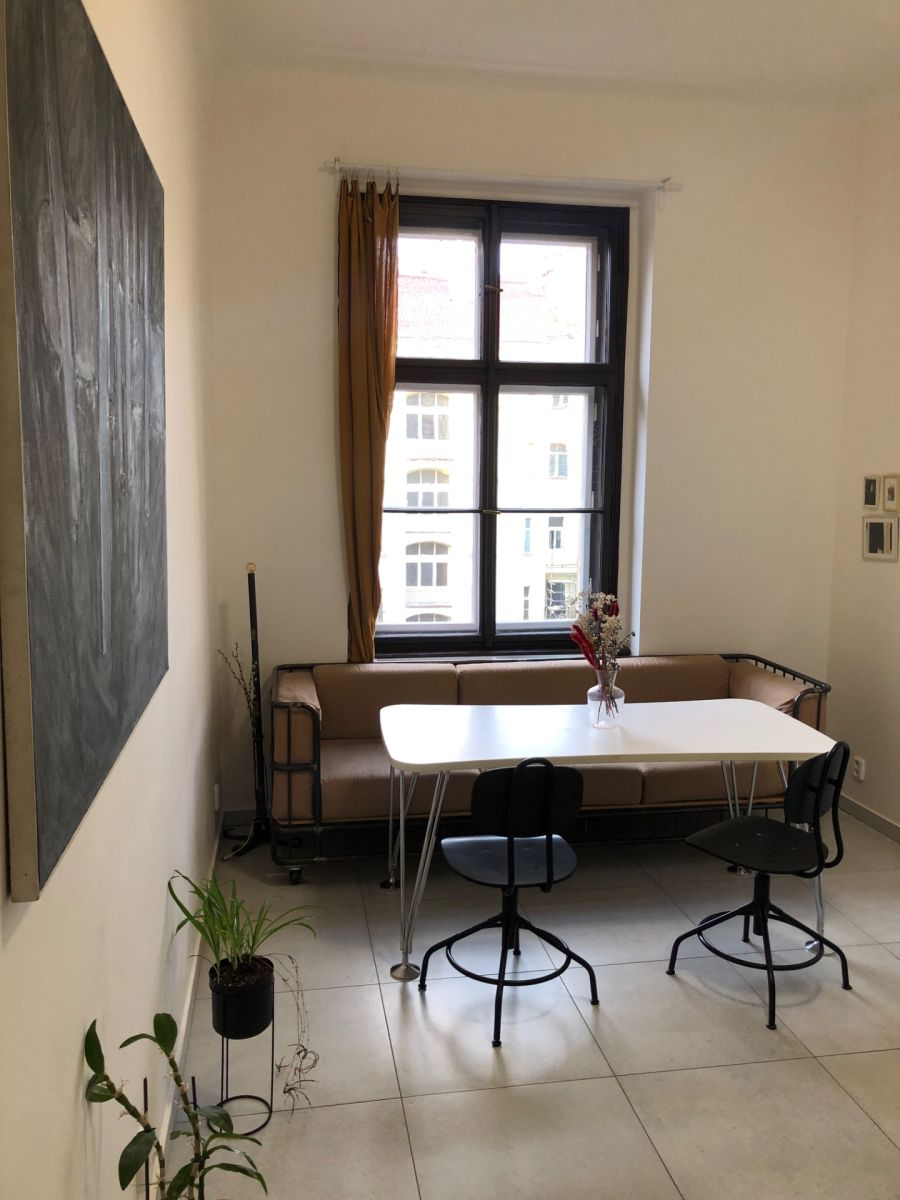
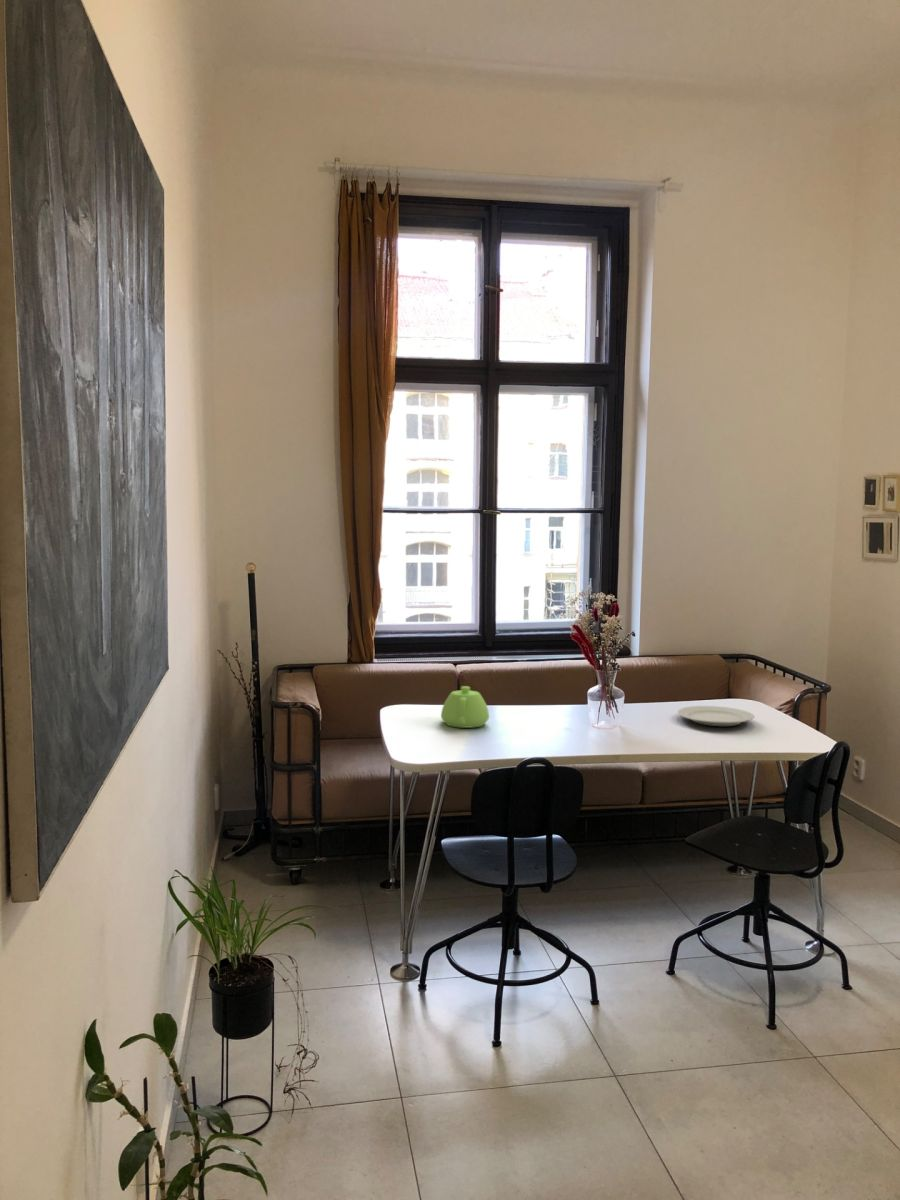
+ chinaware (715, 717)
+ teapot (464, 705)
